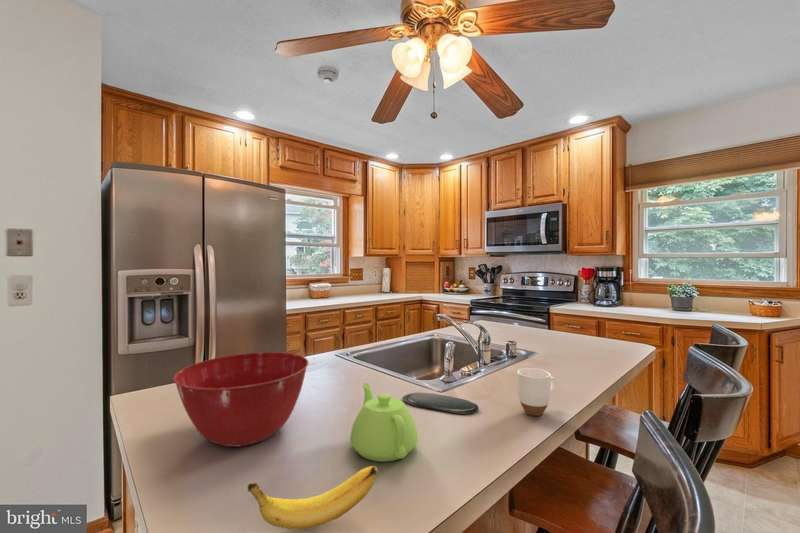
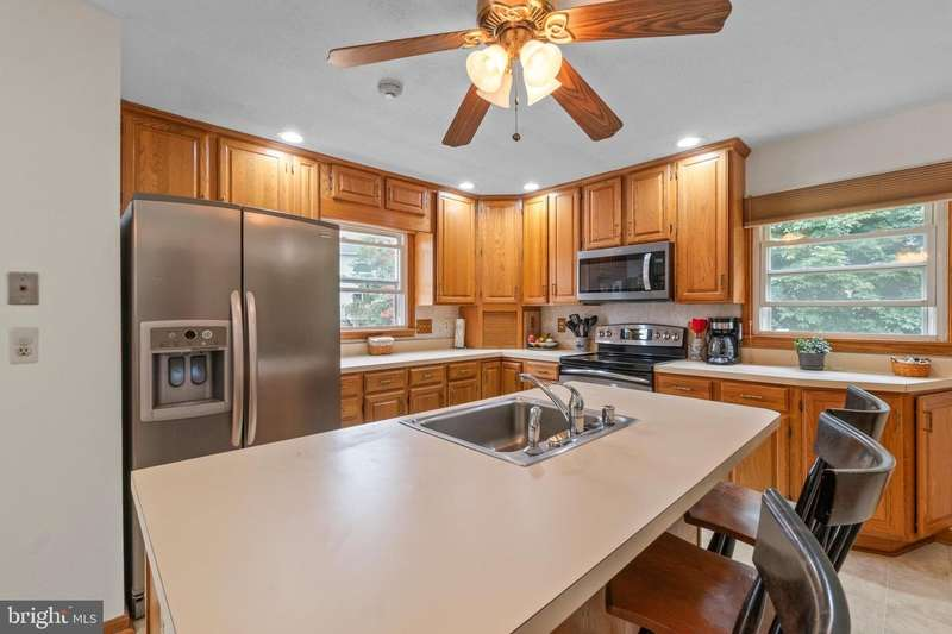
- banana (316, 496)
- teapot (382, 419)
- mixing bowl (245, 399)
- oval tray (439, 402)
- mug (538, 391)
